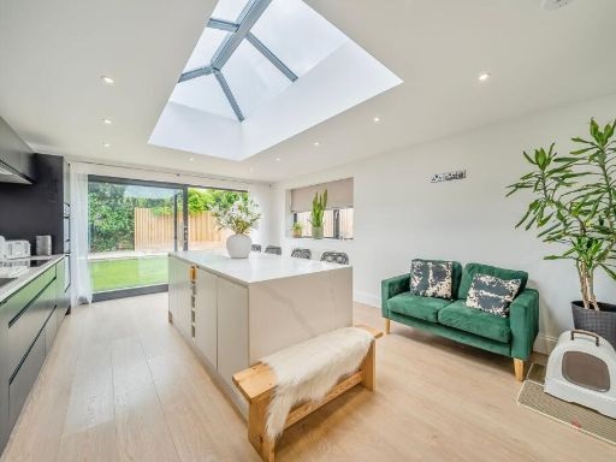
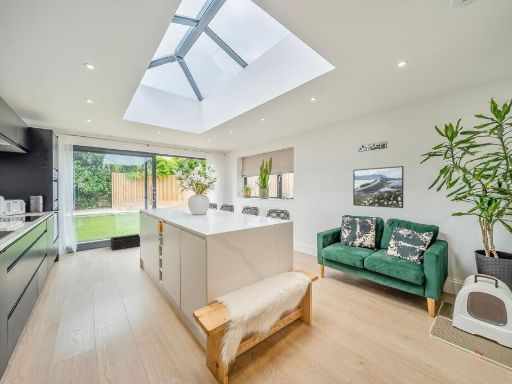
+ basket (127, 241)
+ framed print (376, 187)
